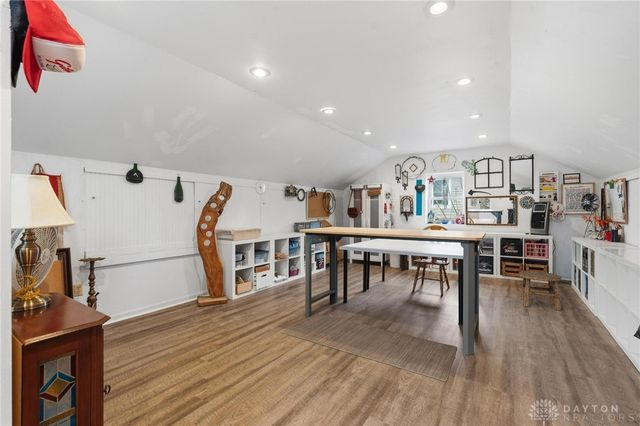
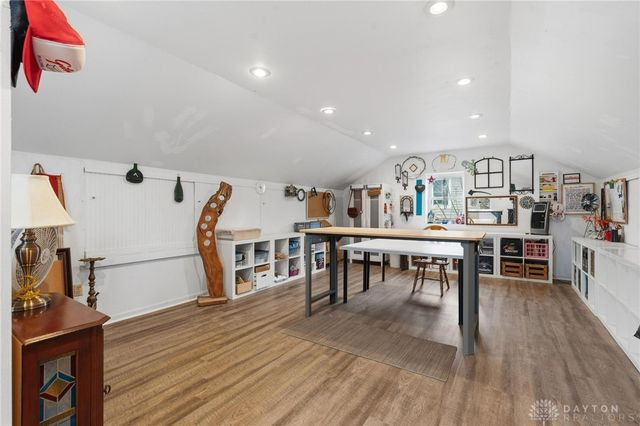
- stool (539, 289)
